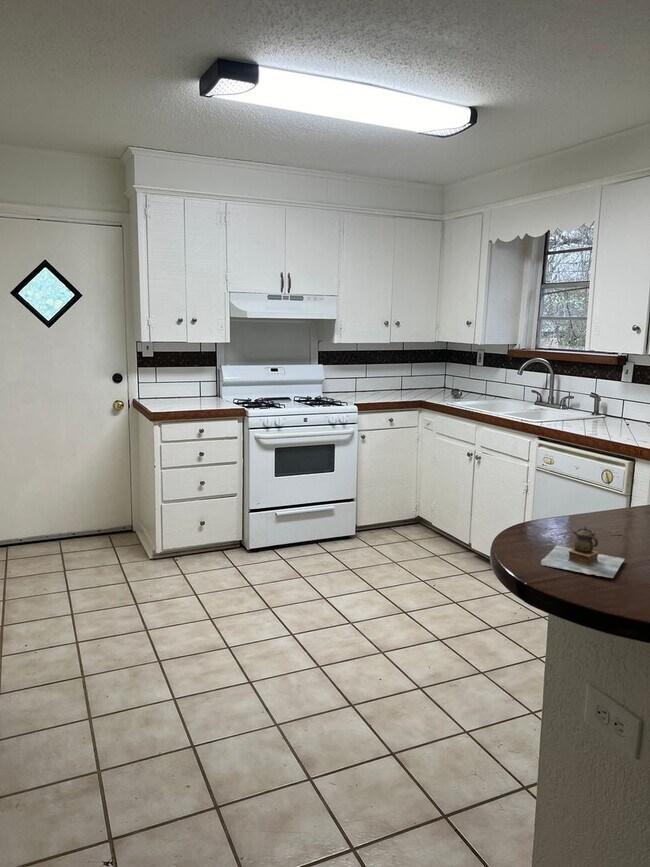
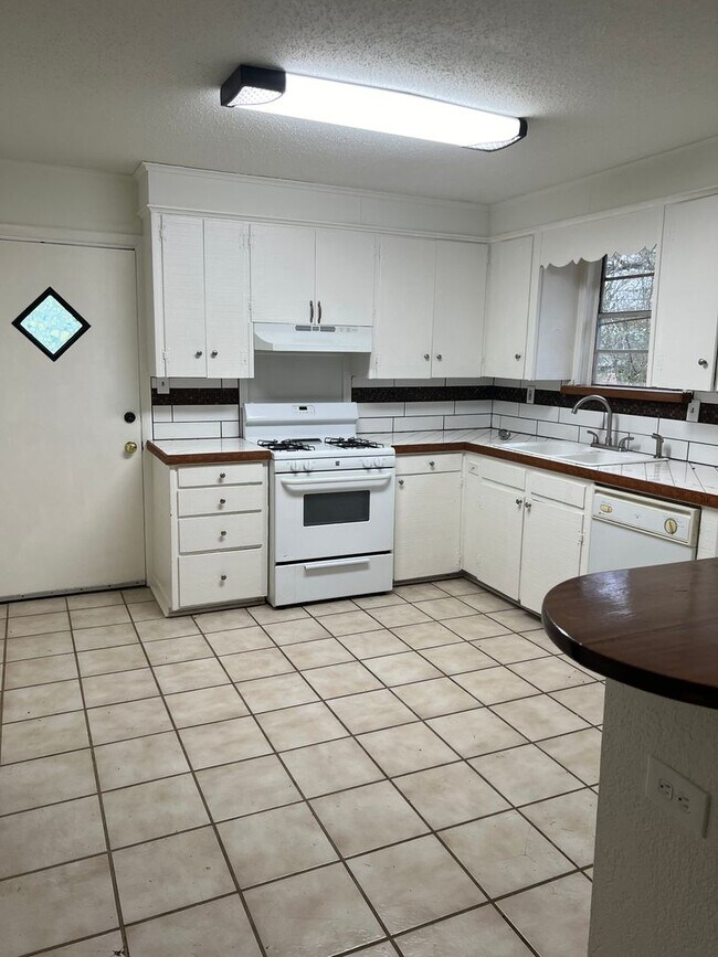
- teapot (584, 544)
